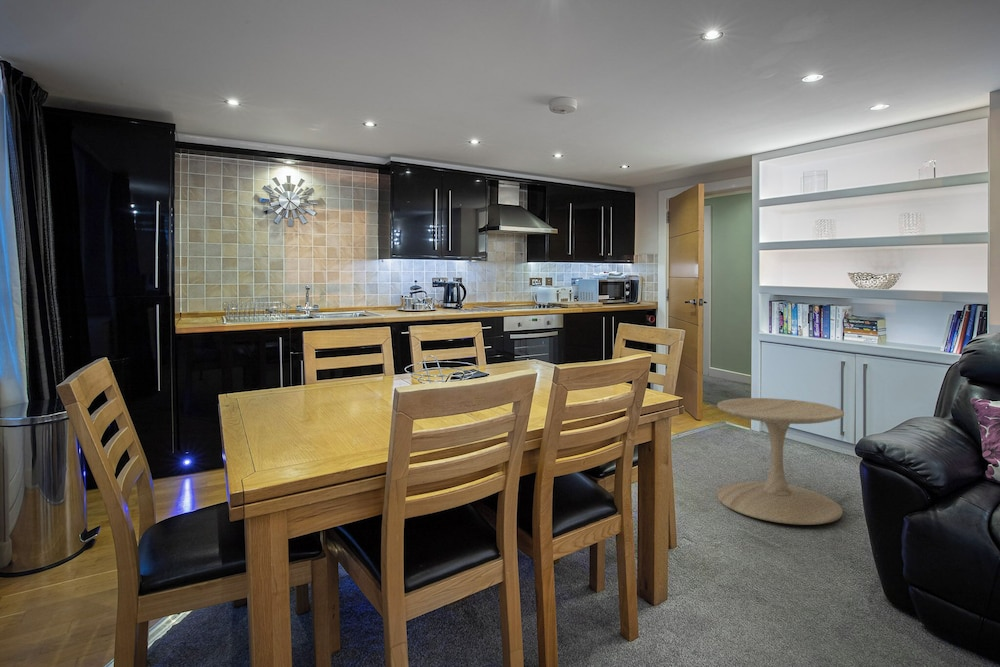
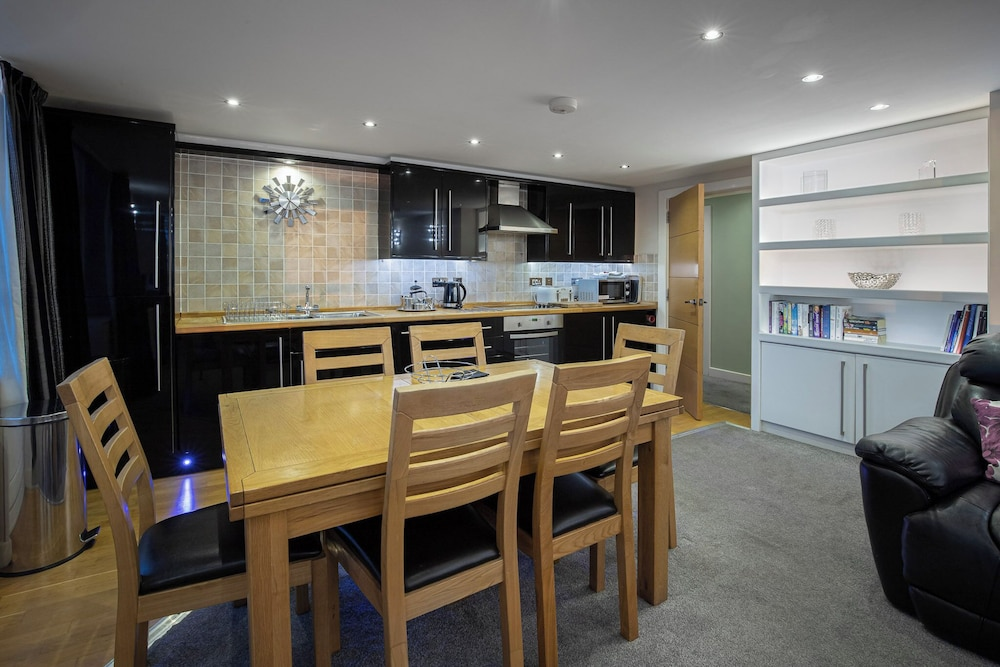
- side table (776, 455)
